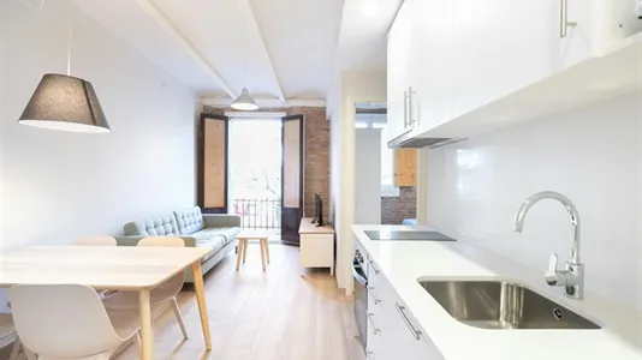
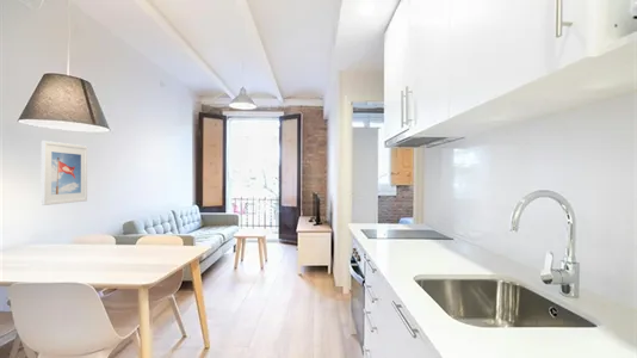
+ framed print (66, 173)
